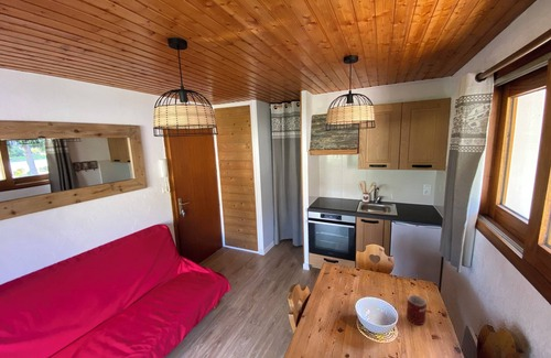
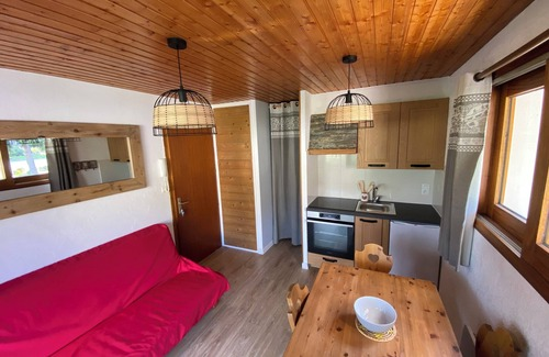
- mug (414, 311)
